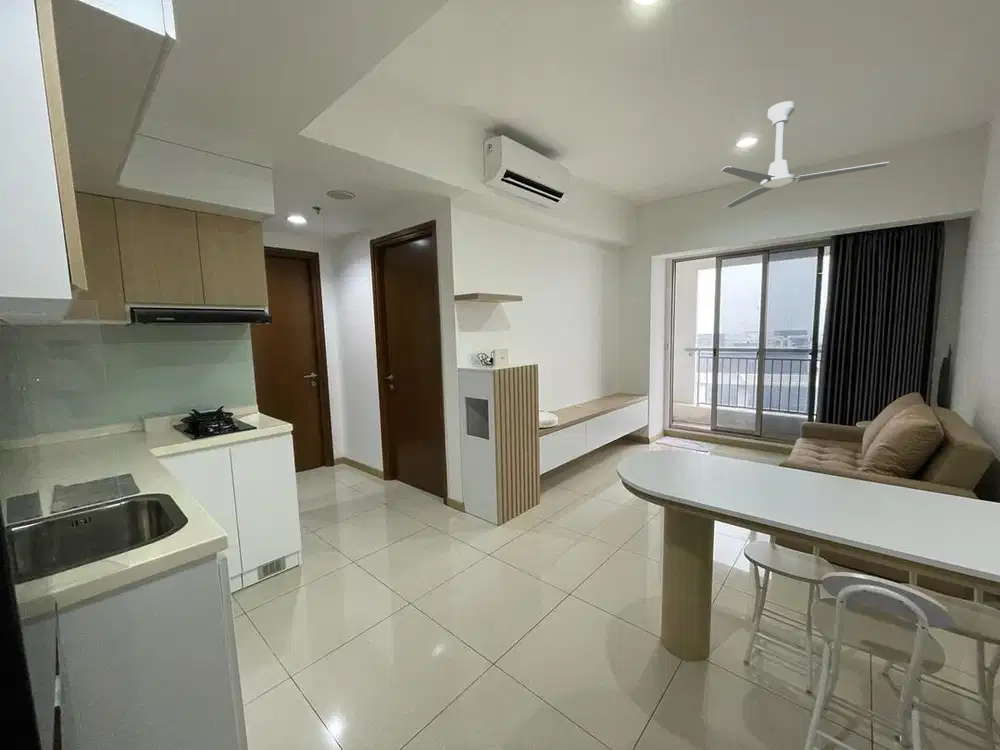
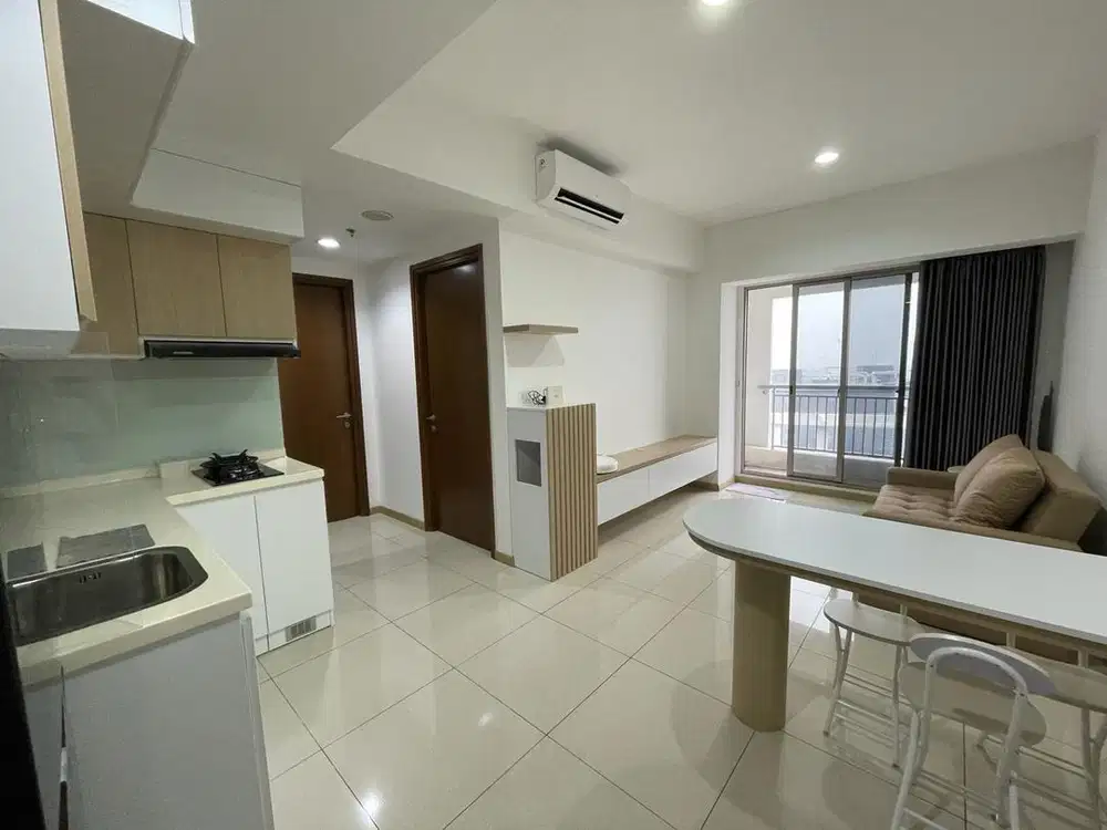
- ceiling fan (783, 138)
